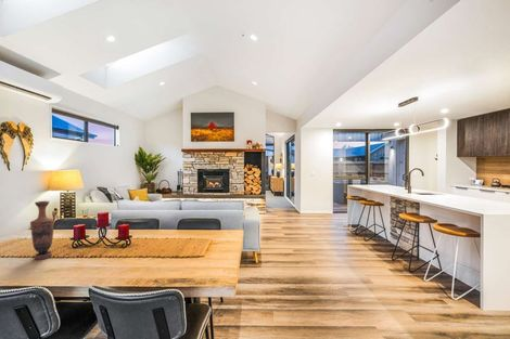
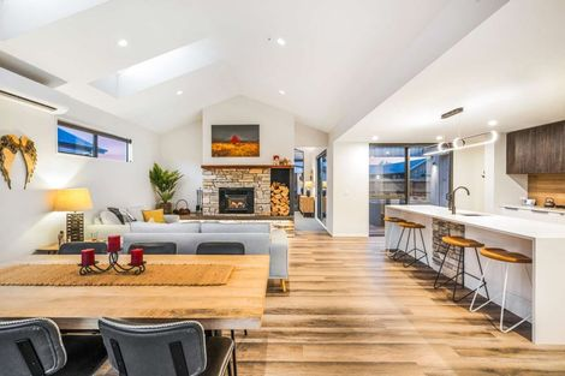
- vase (41, 229)
